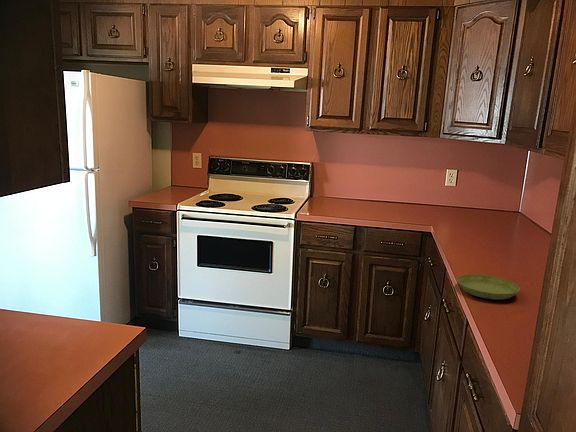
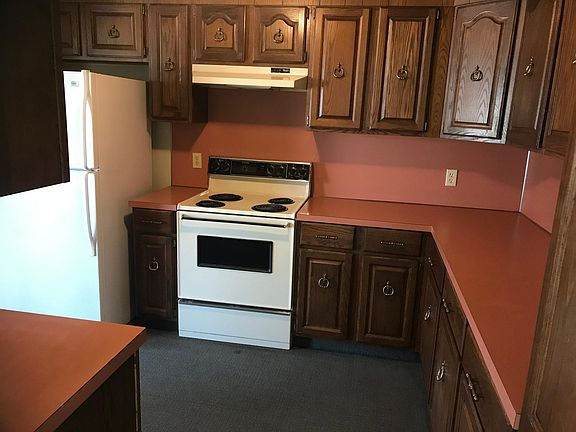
- saucer (487, 287)
